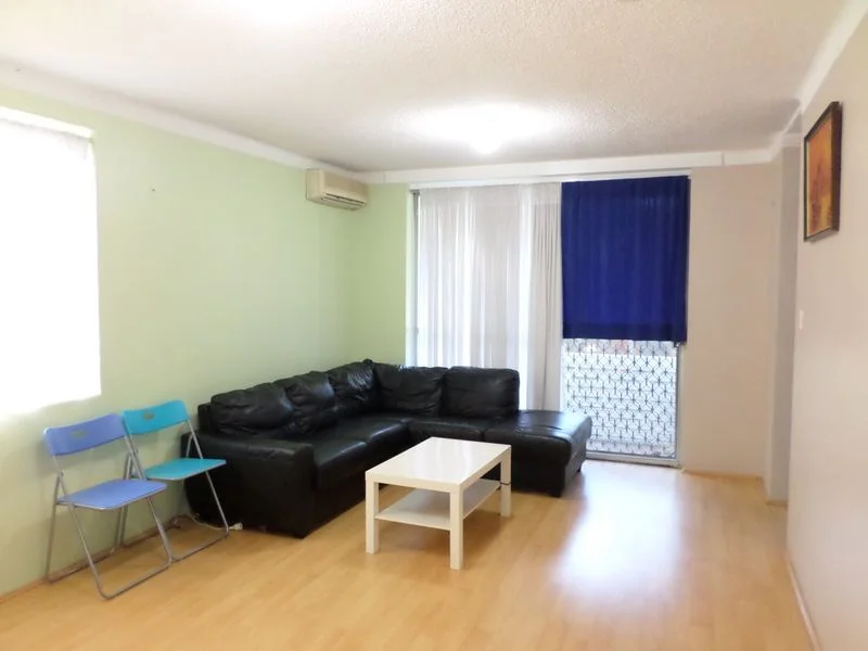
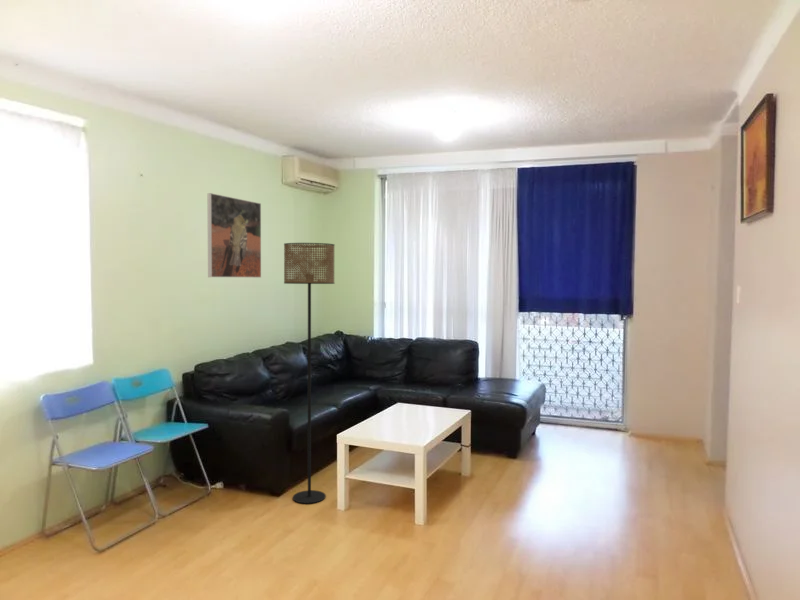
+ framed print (236, 238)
+ floor lamp (309, 371)
